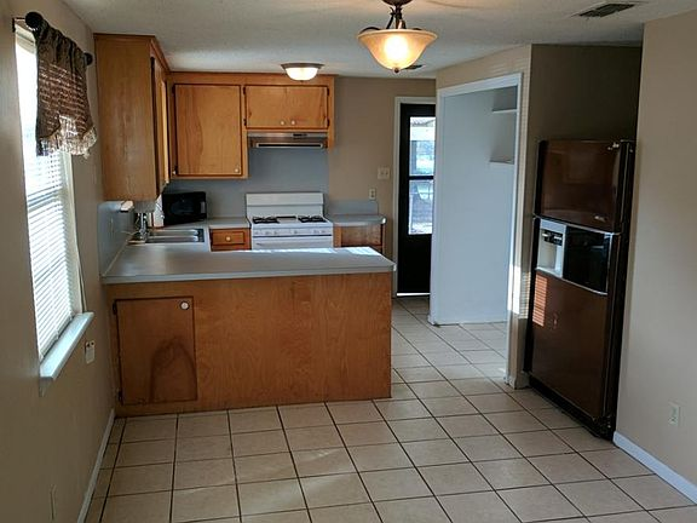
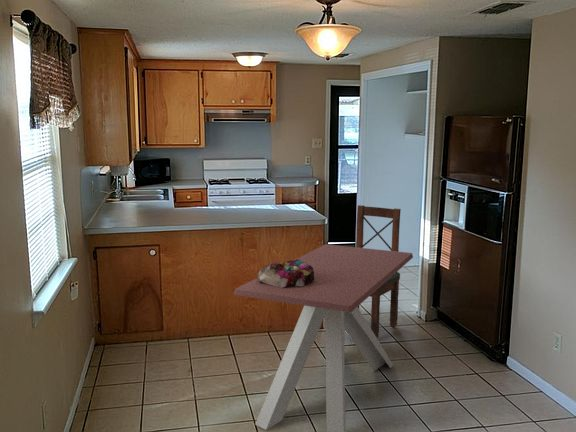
+ dining table (333, 331)
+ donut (287, 270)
+ dining chair (381, 285)
